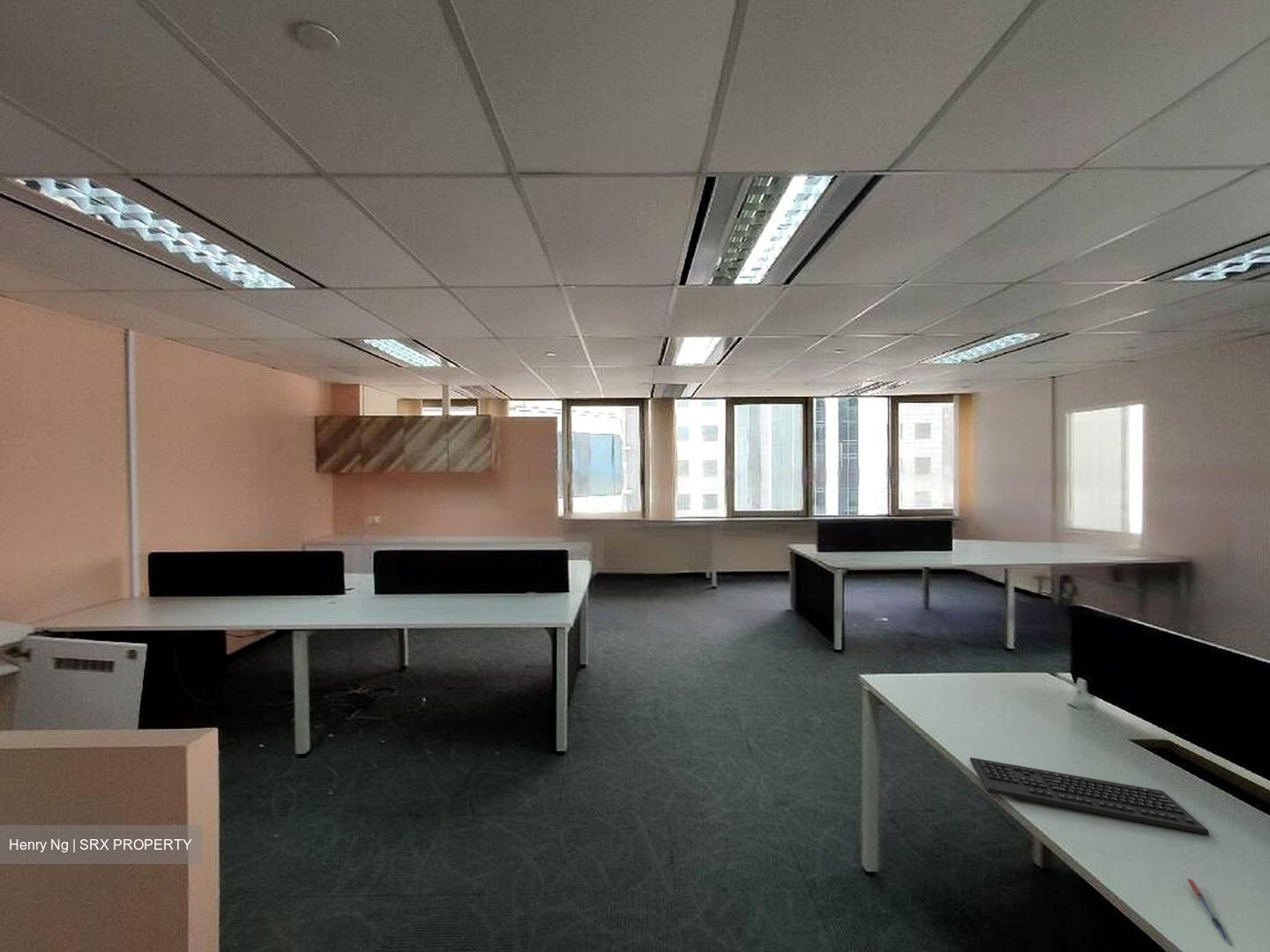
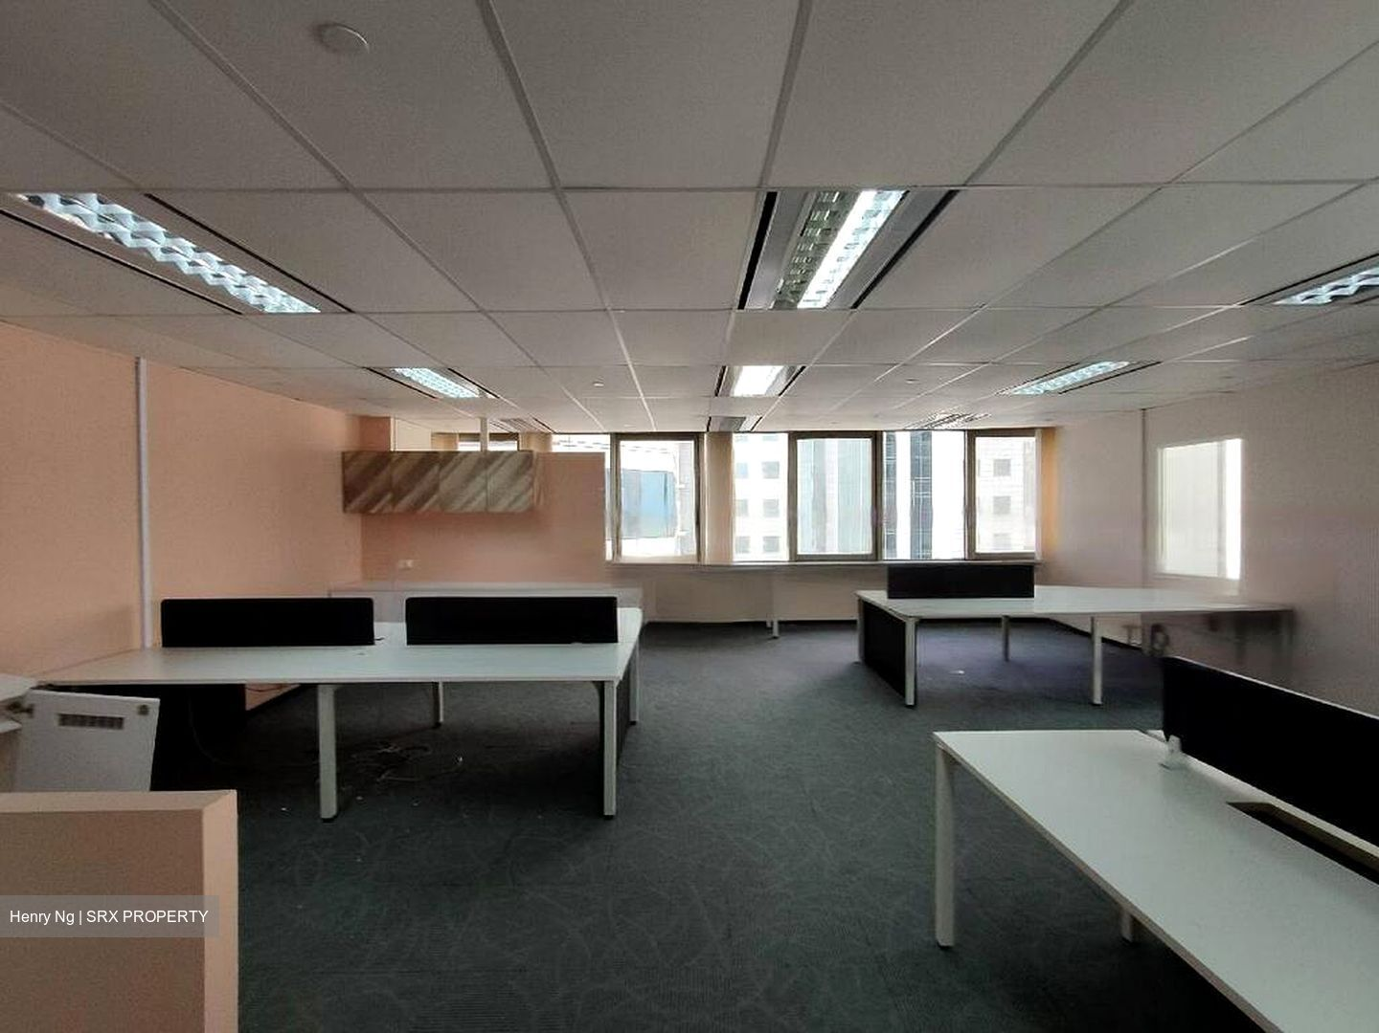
- pen (1208, 909)
- keyboard (1075, 791)
